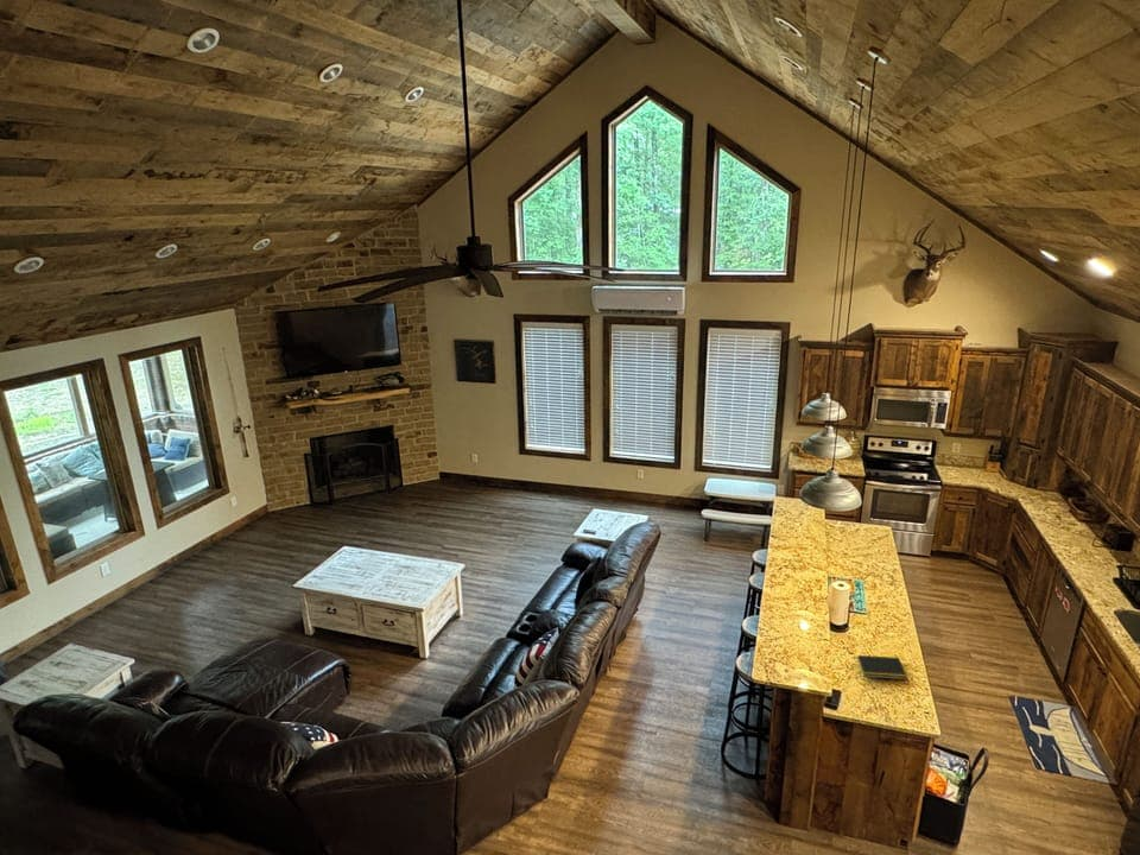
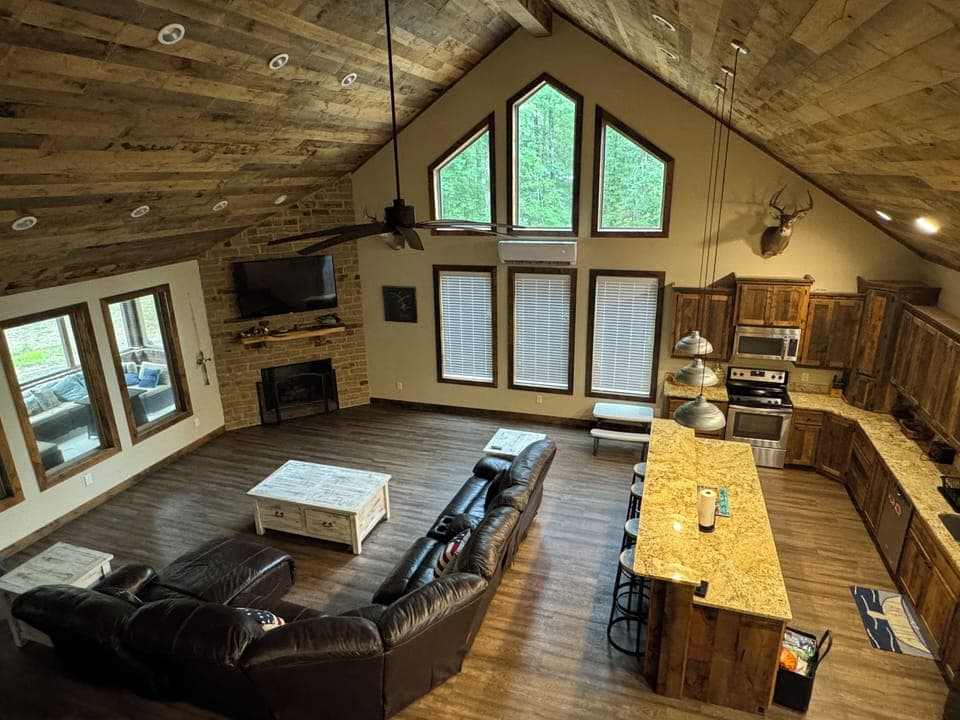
- notepad (881, 666)
